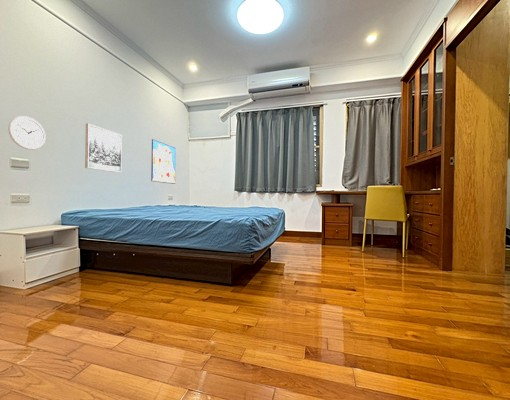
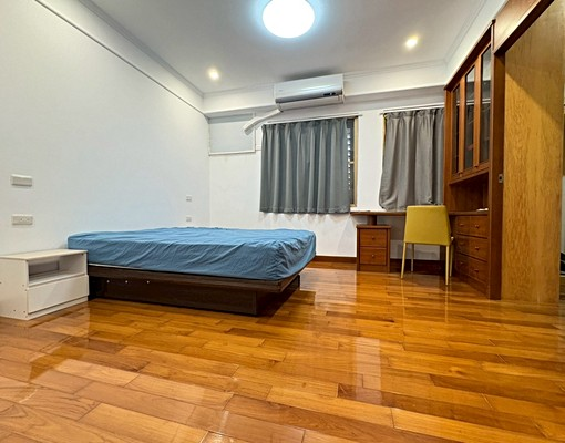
- wall art (105, 150)
- wall clock (28, 133)
- wall art (164, 163)
